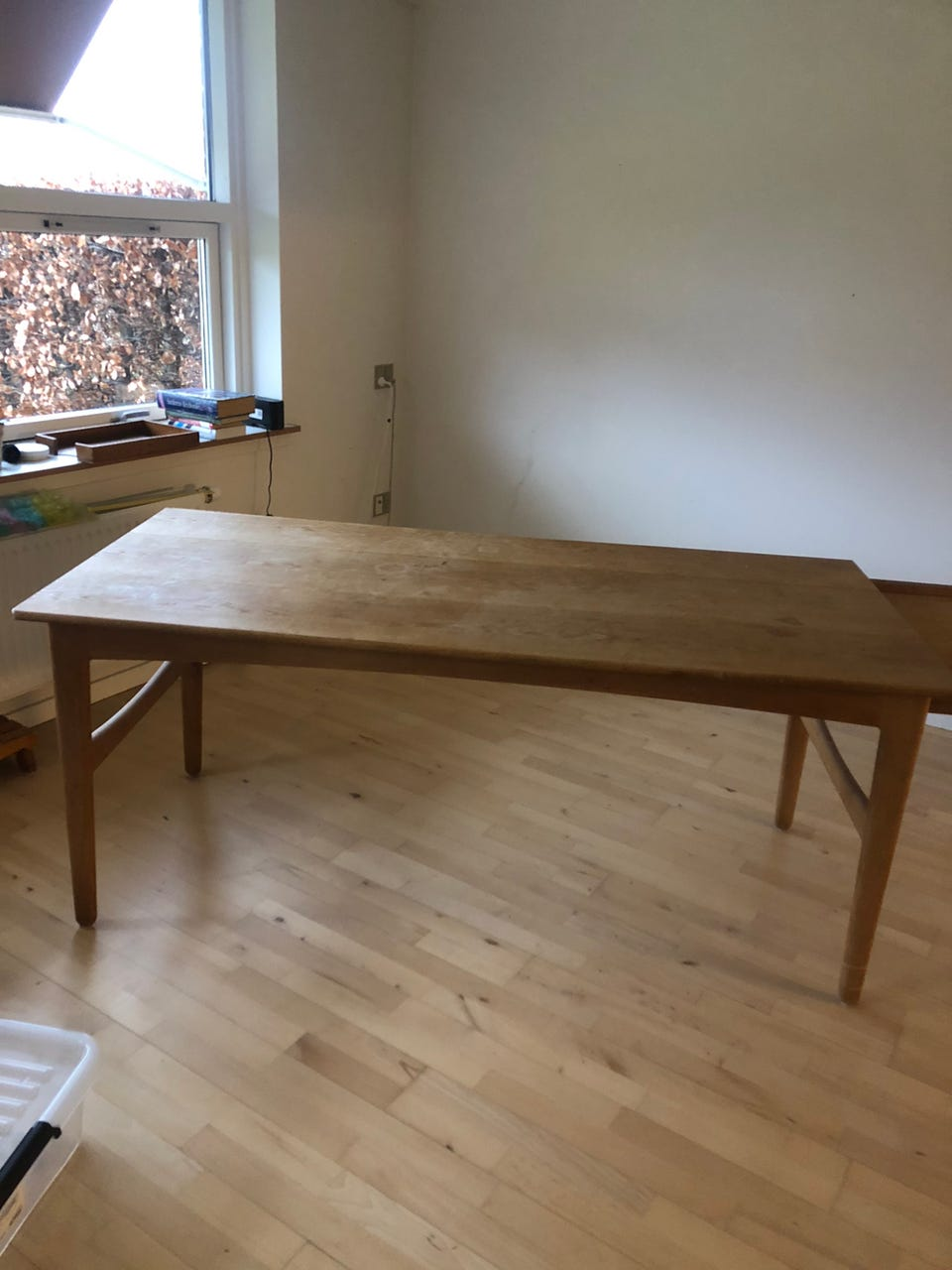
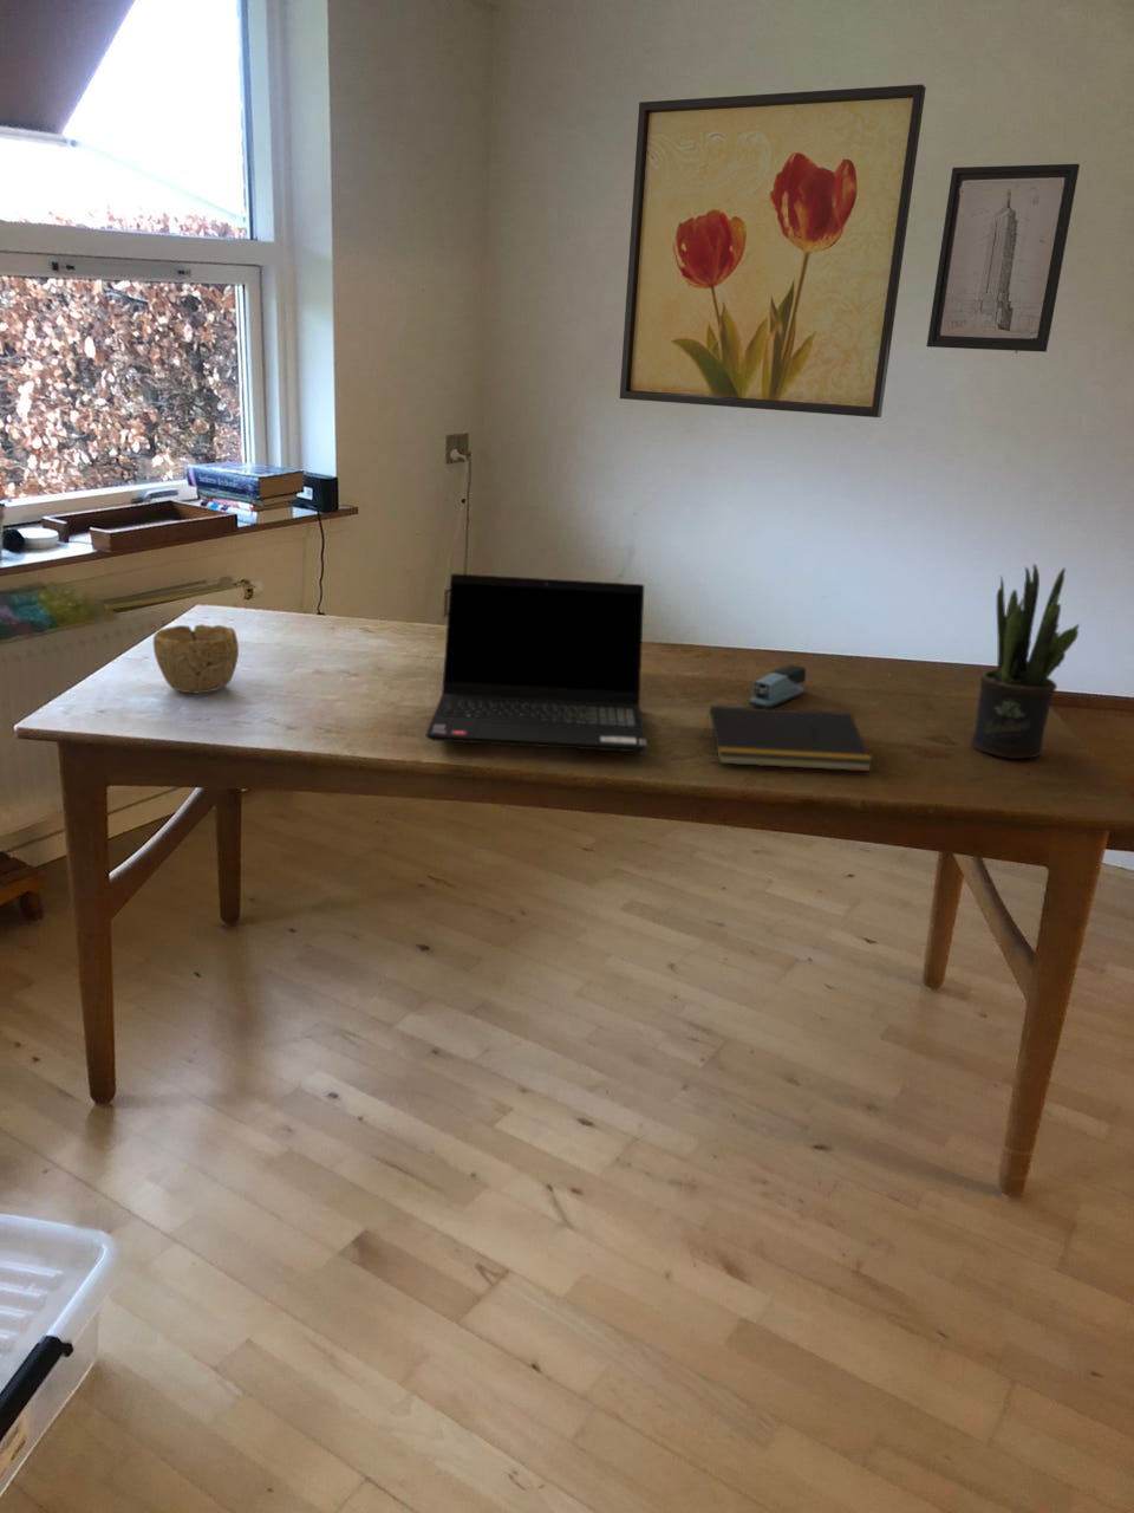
+ laptop computer (542, 659)
+ wall art (759, 256)
+ stapler (779, 684)
+ wall art (999, 259)
+ potted plant (1026, 662)
+ bowl (197, 659)
+ notepad (787, 736)
